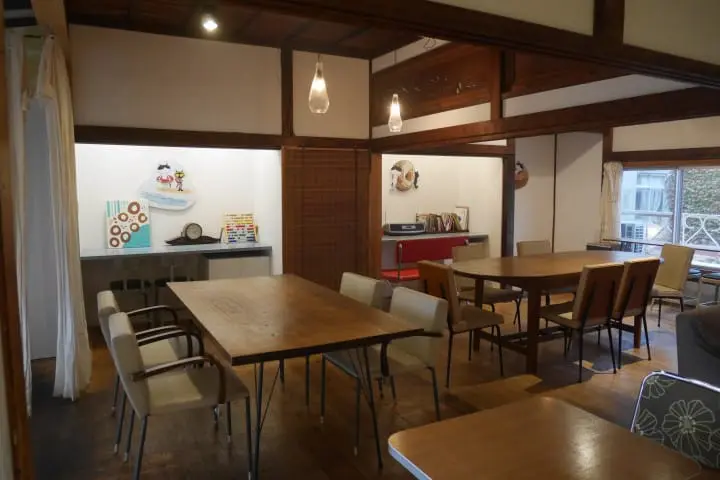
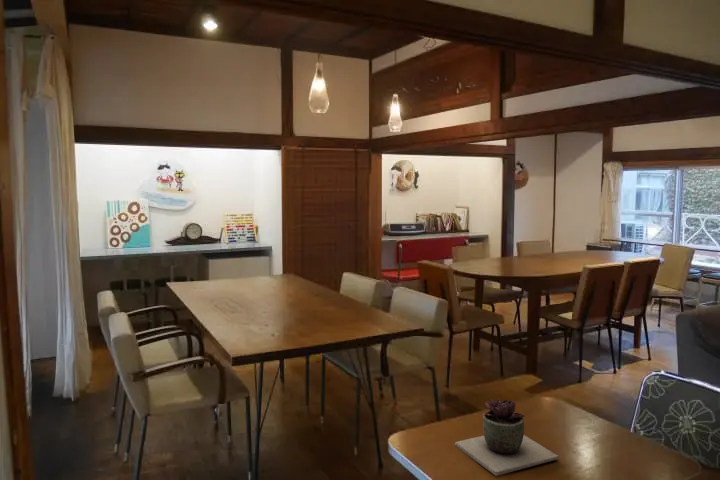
+ succulent plant (506, 426)
